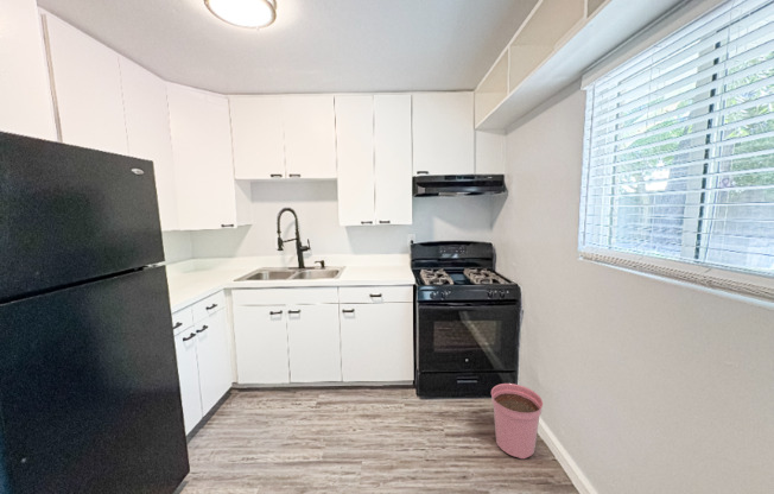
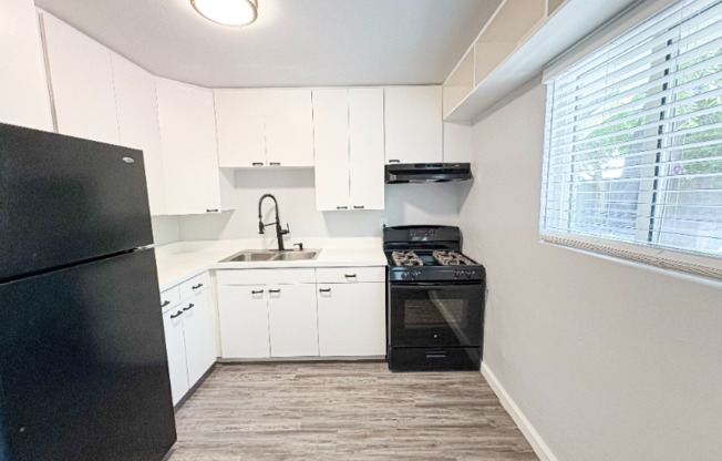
- plant pot (515, 420)
